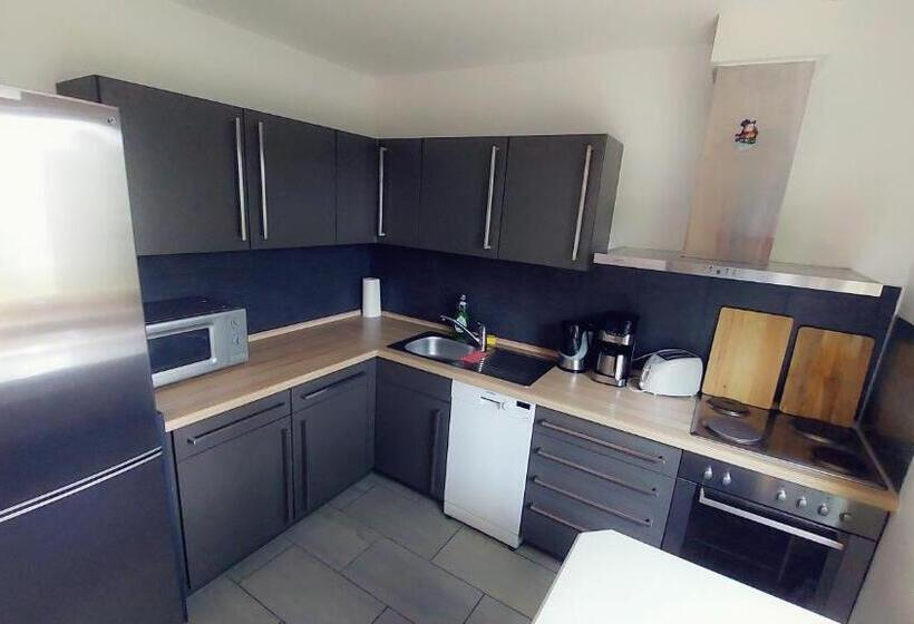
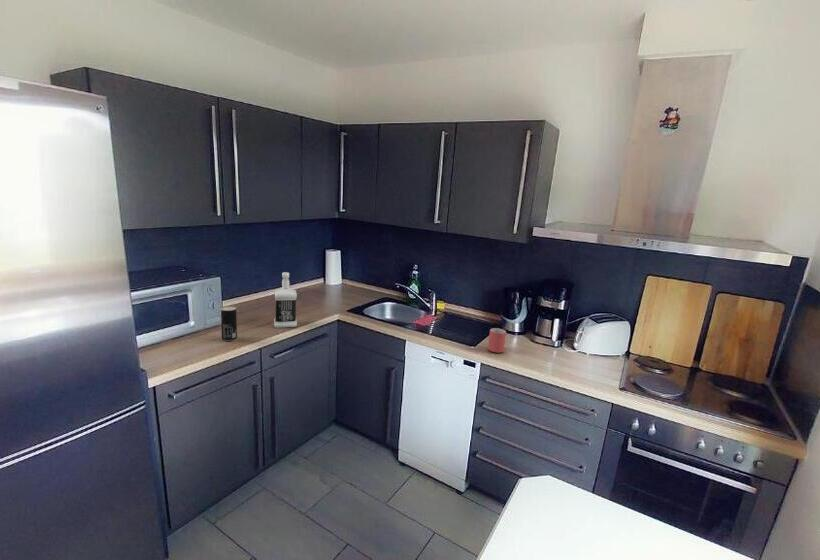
+ beverage can (229, 323)
+ mug (498, 339)
+ bottle (285, 298)
